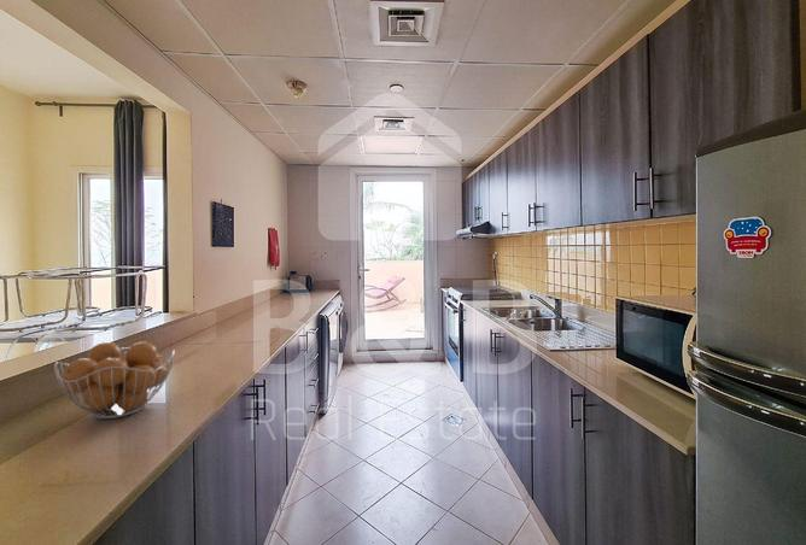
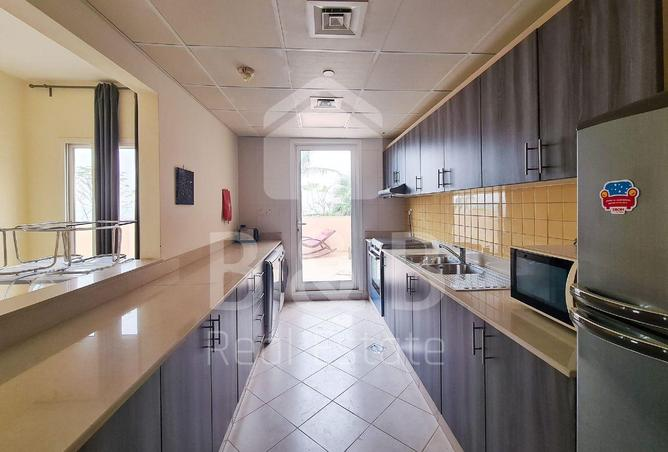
- fruit basket (119, 376)
